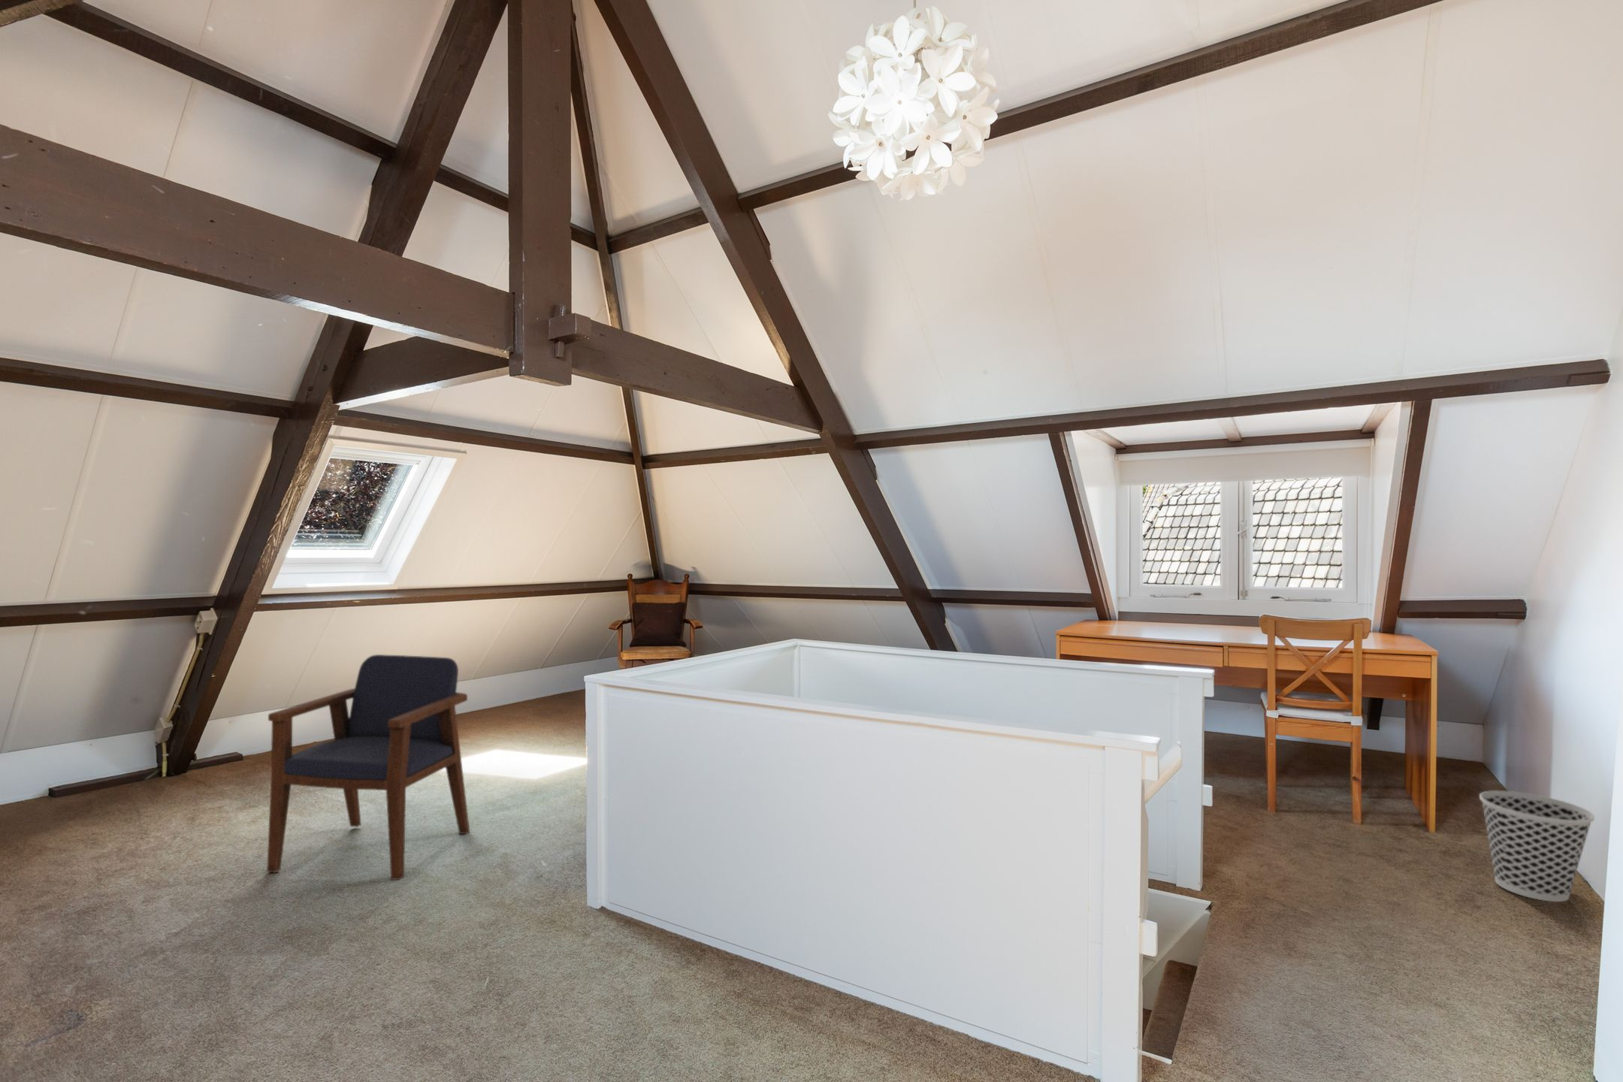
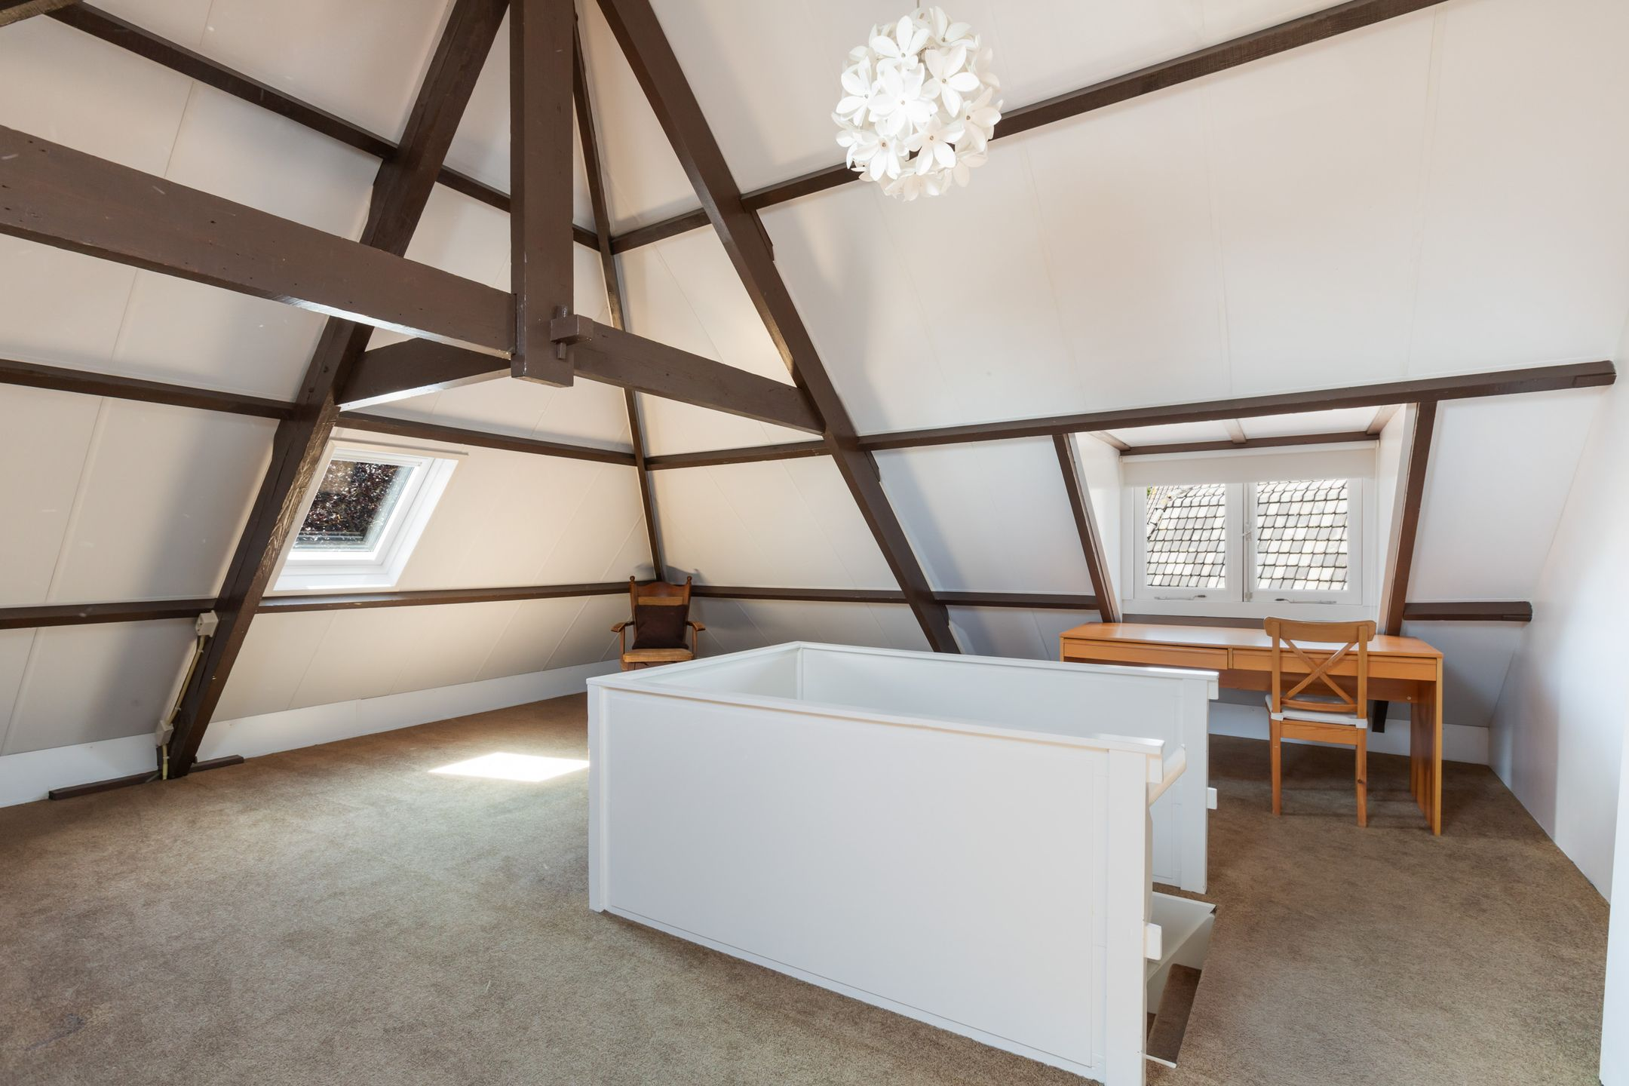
- wastebasket (1532, 847)
- armchair (376, 758)
